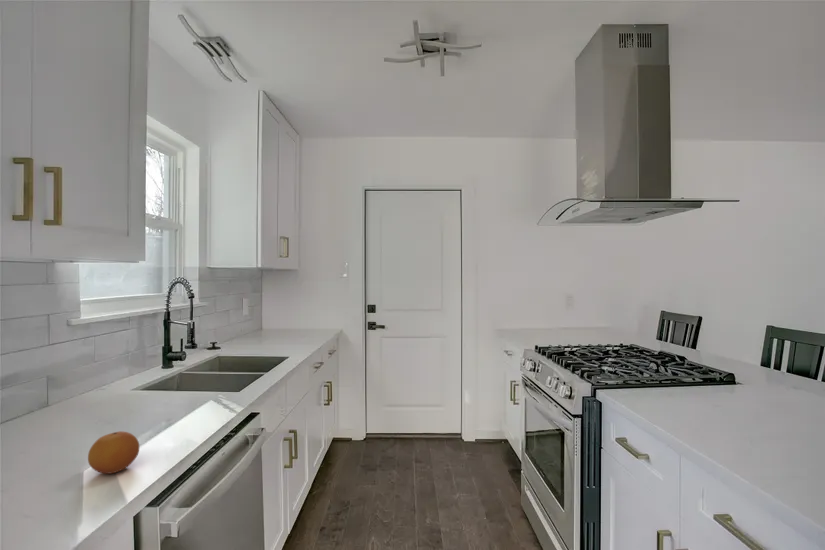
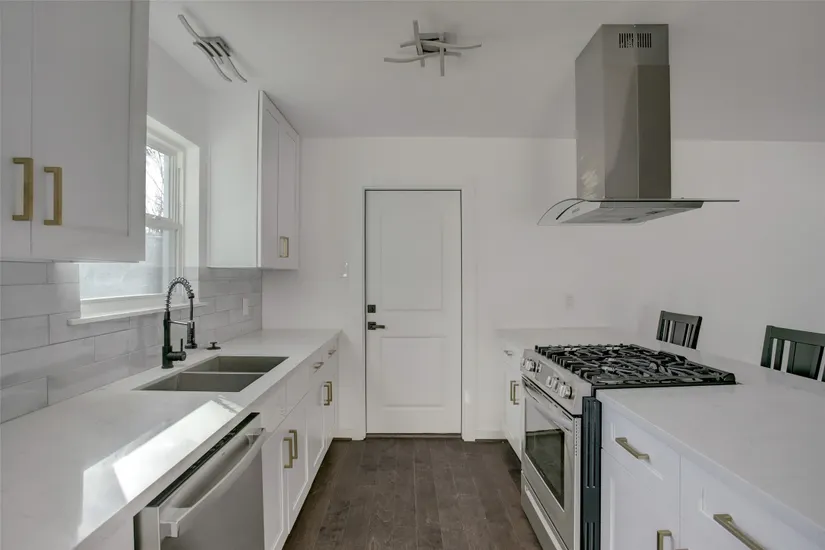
- fruit (114, 451)
